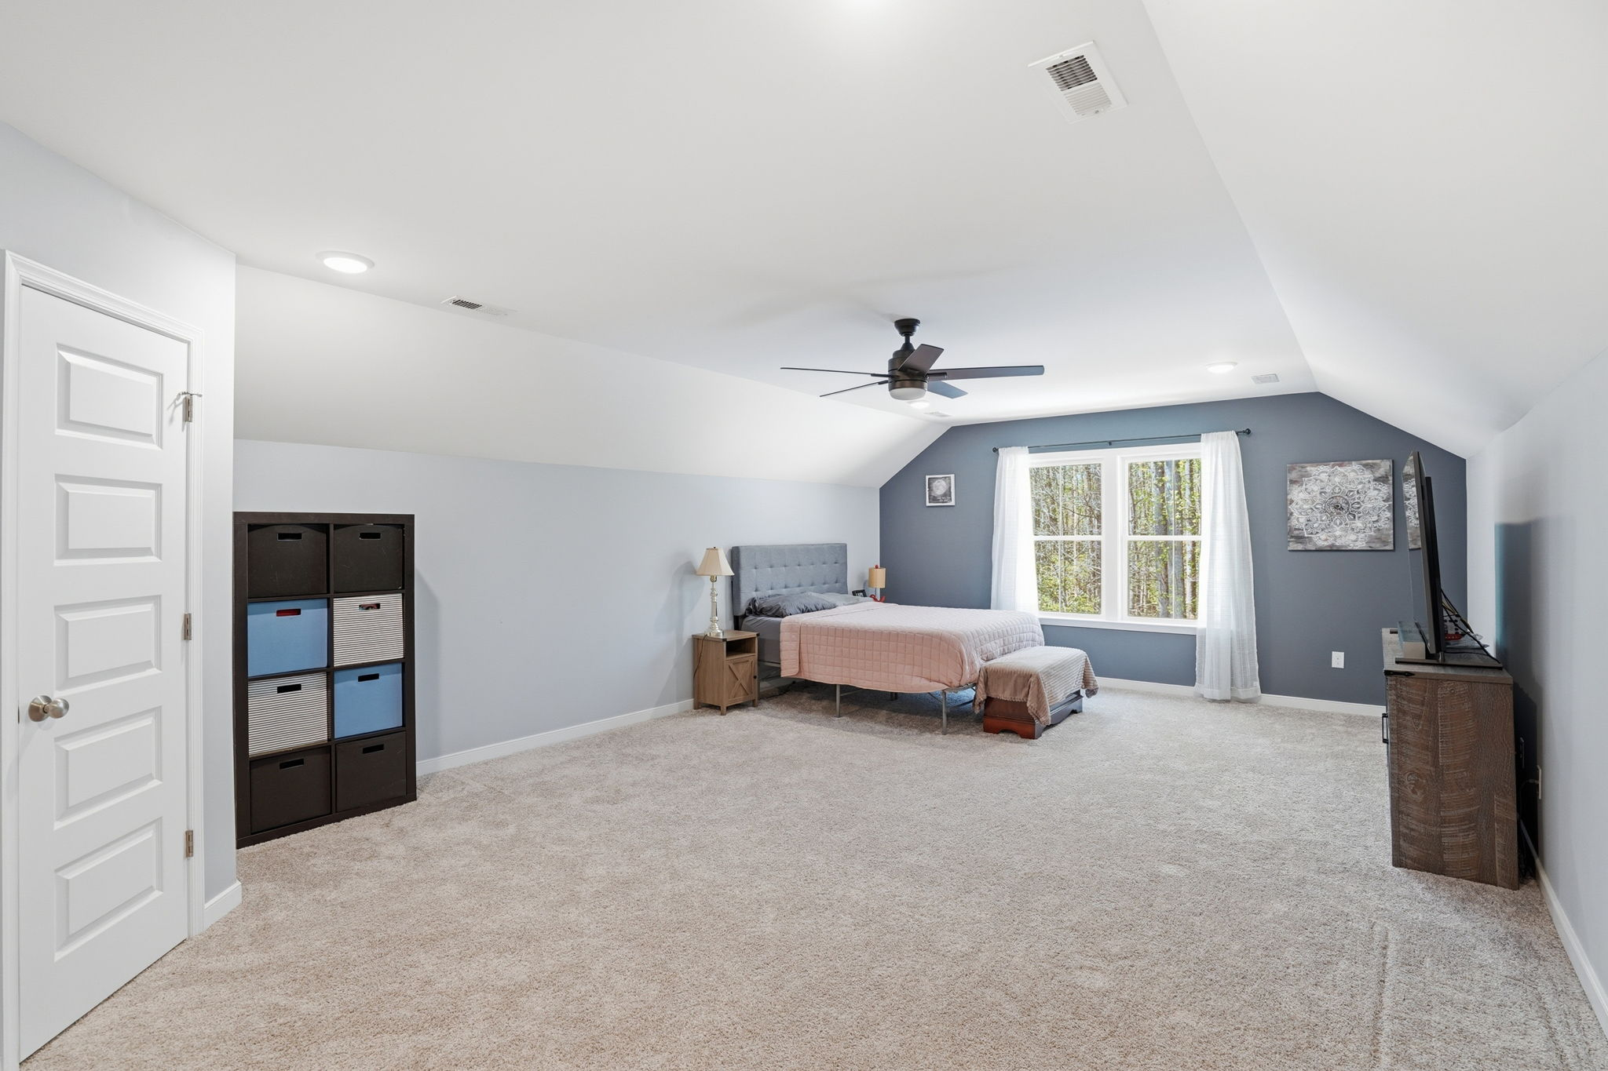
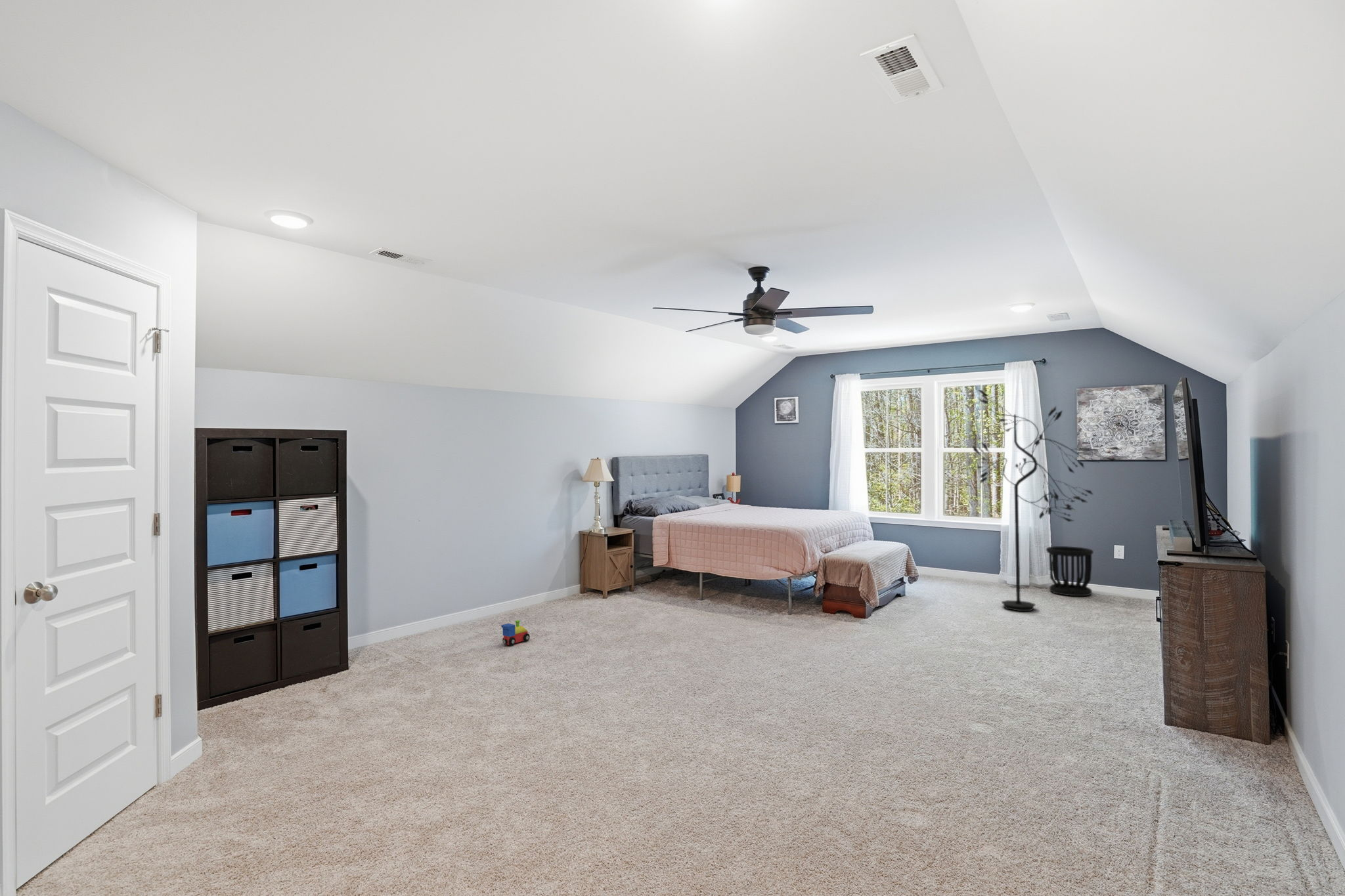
+ wastebasket (1068, 570)
+ floor lamp (1026, 500)
+ toy train (515, 632)
